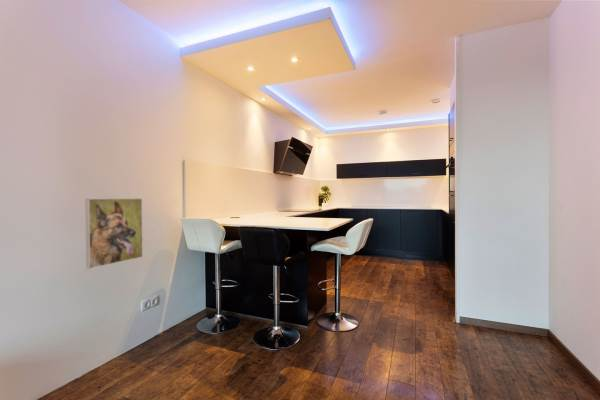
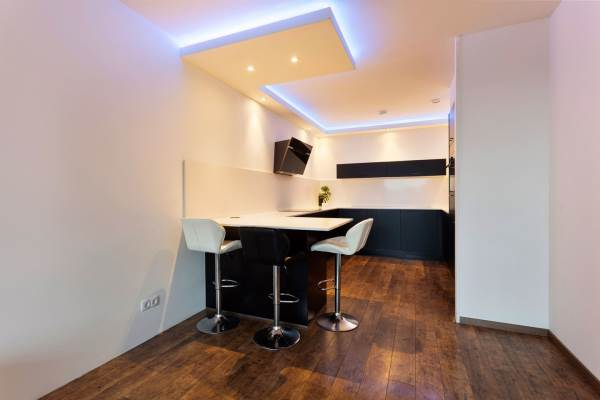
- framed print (116, 230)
